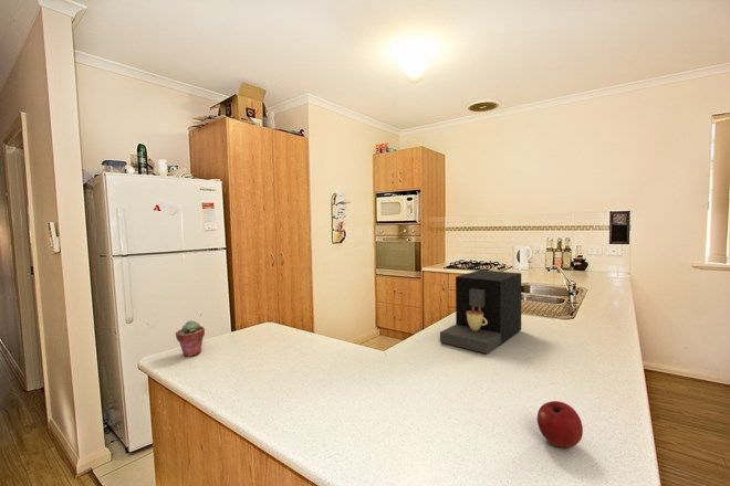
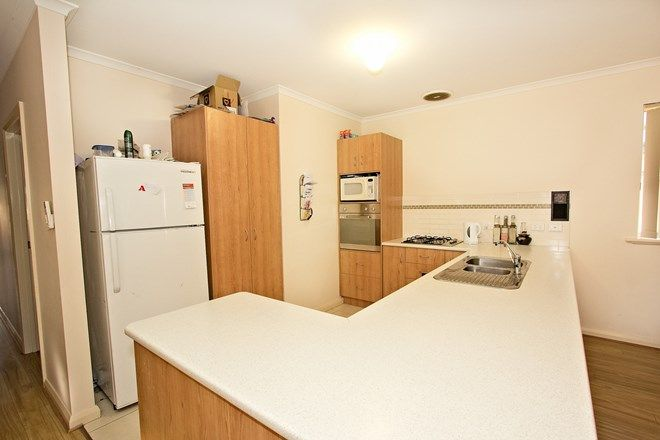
- apple (559, 423)
- potted succulent (190, 337)
- coffee maker (482, 306)
